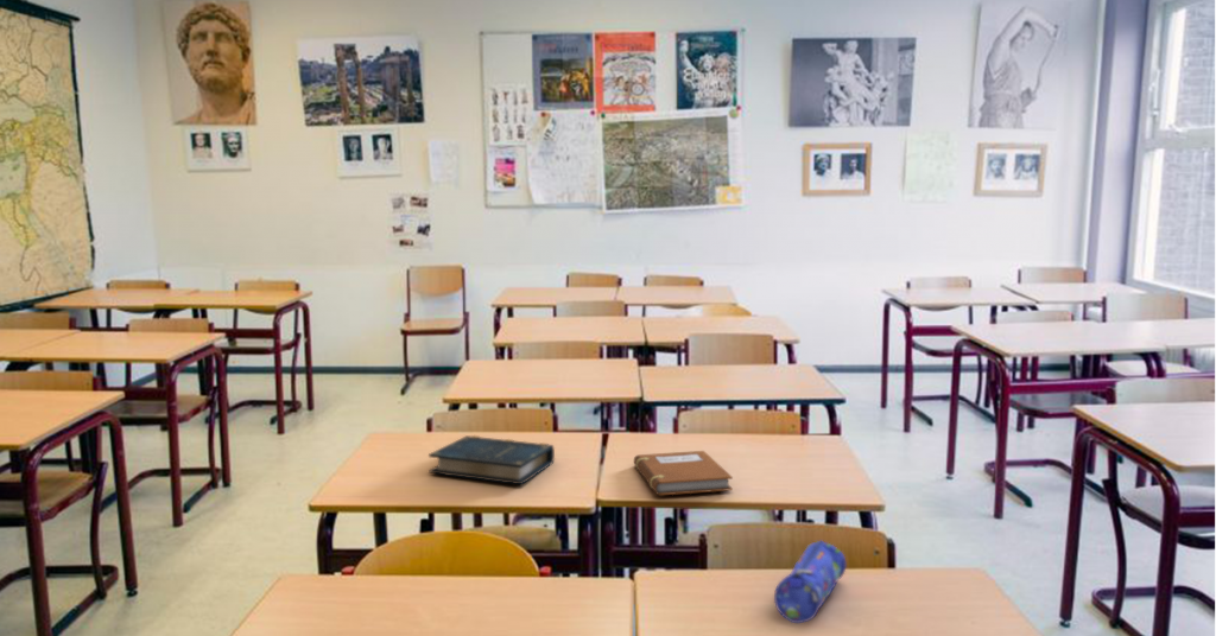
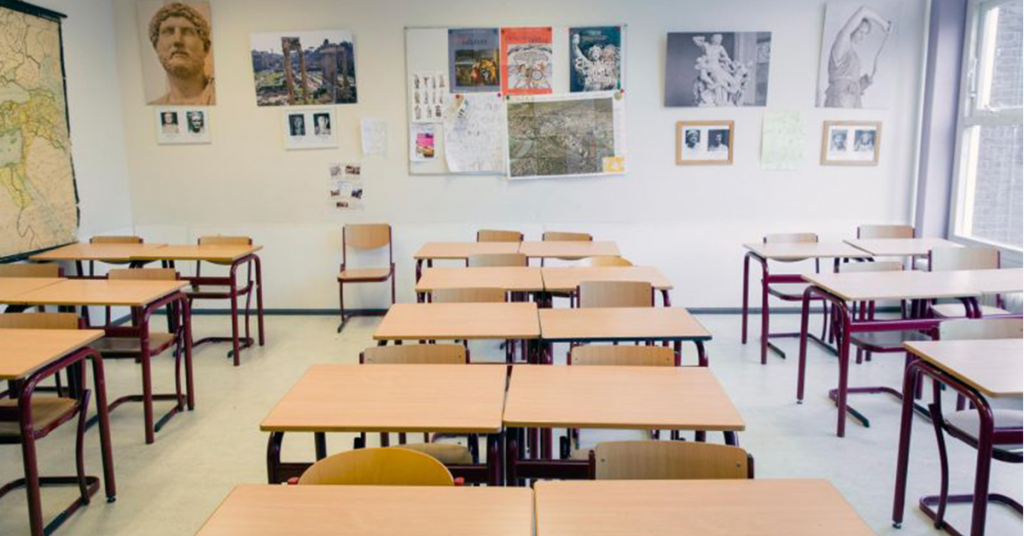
- pencil case (811, 578)
- notebook (679, 471)
- book (493, 458)
